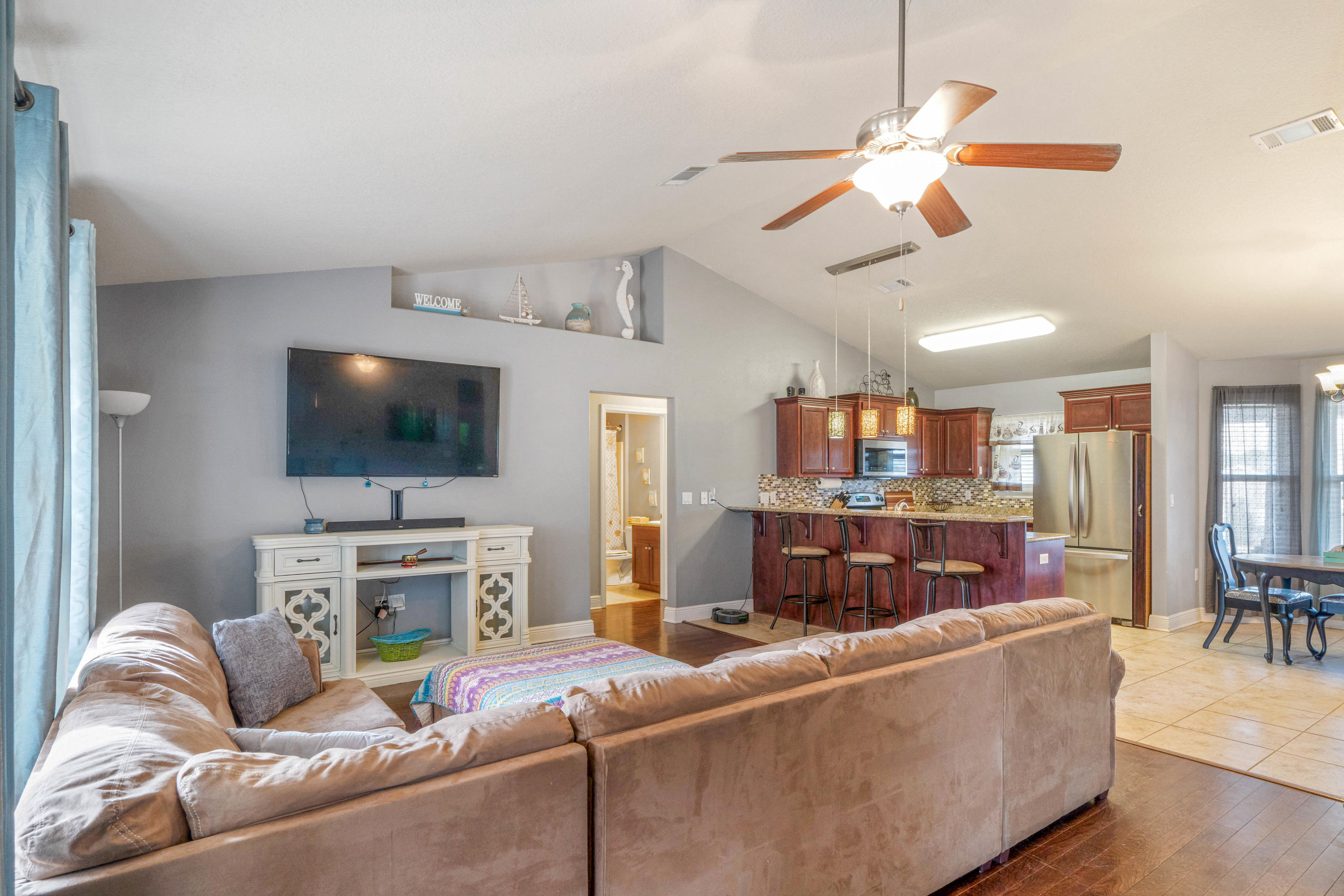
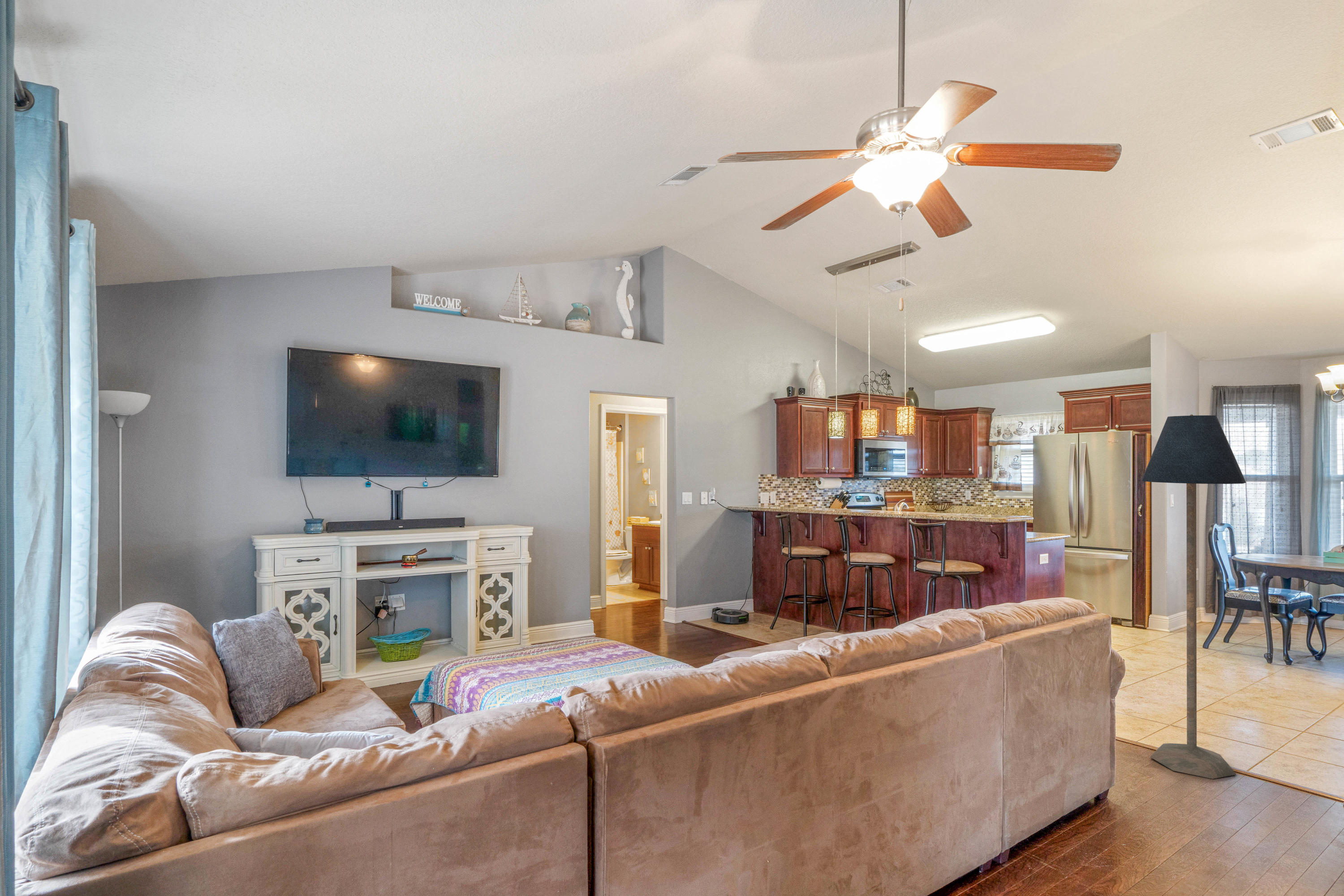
+ floor lamp (1191, 589)
